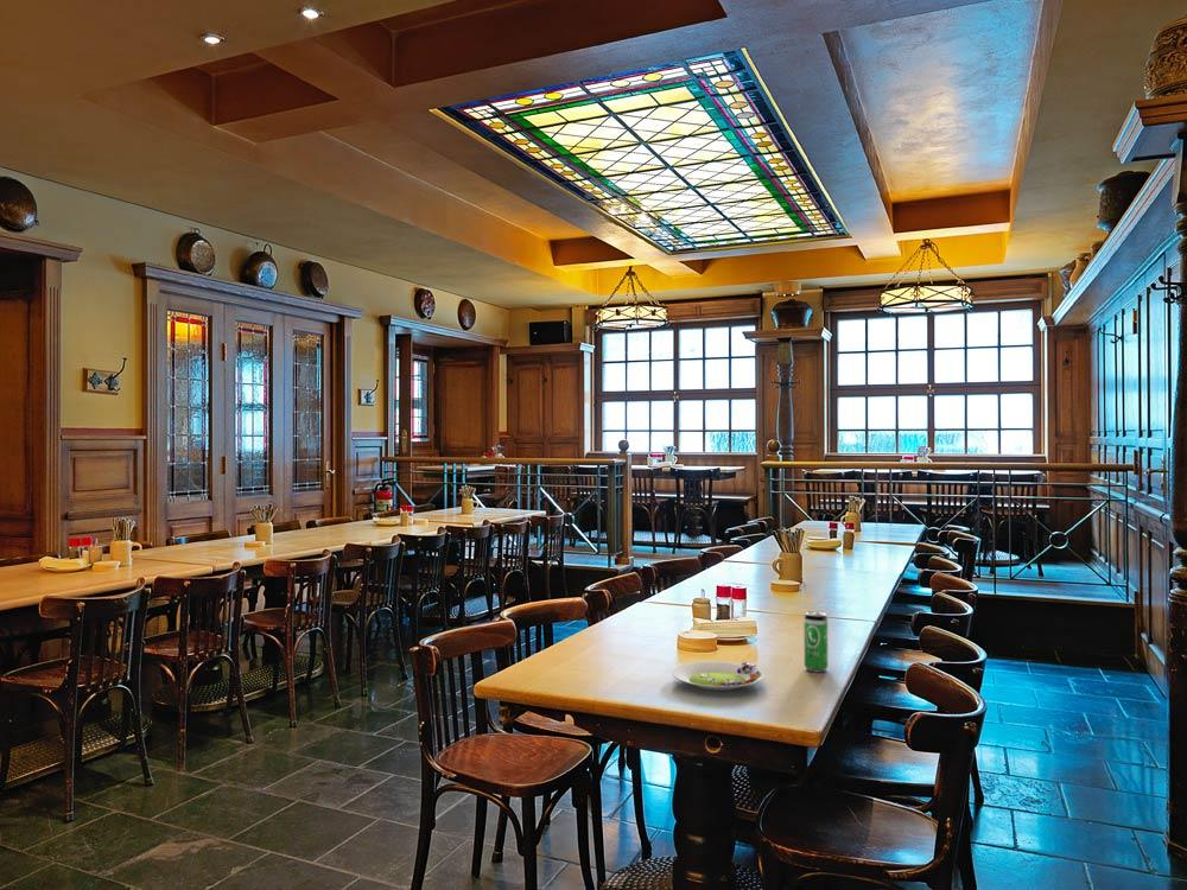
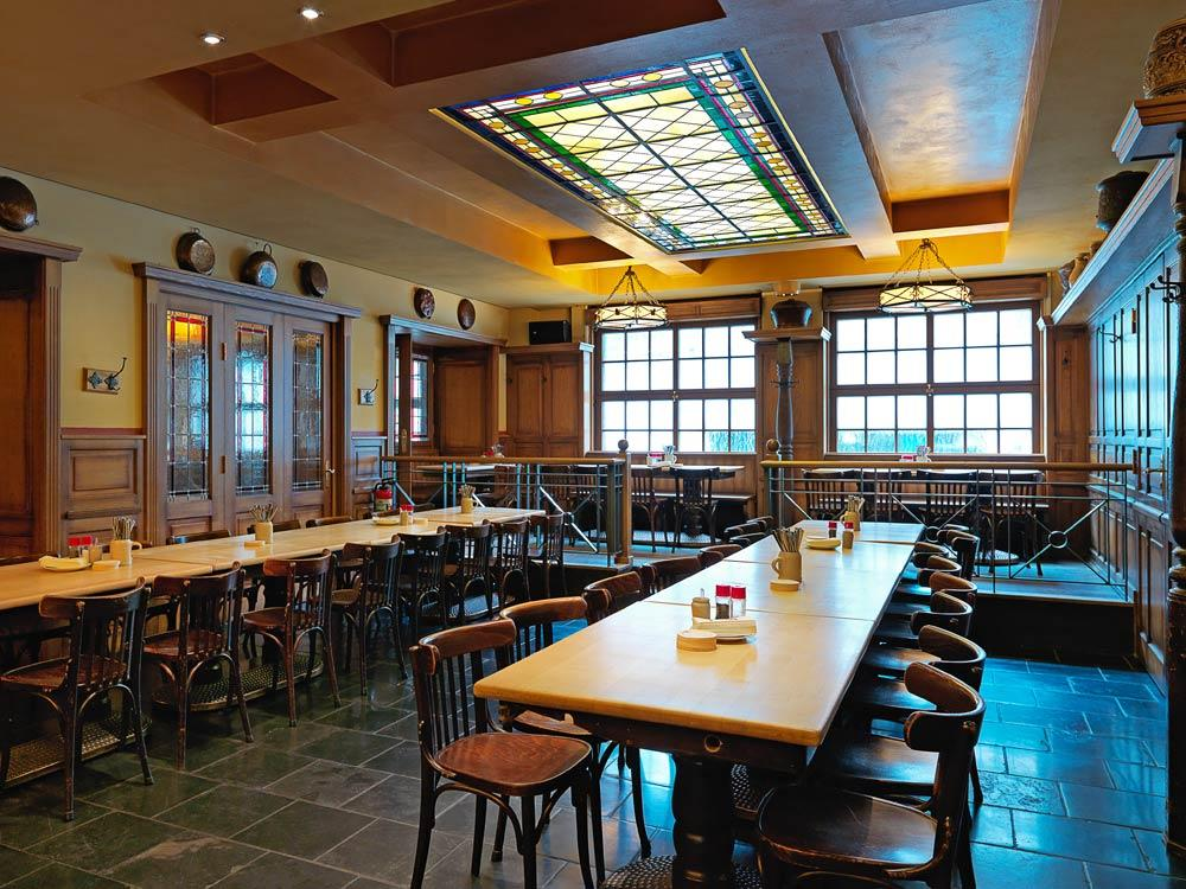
- beverage can (815, 641)
- salad plate (717, 675)
